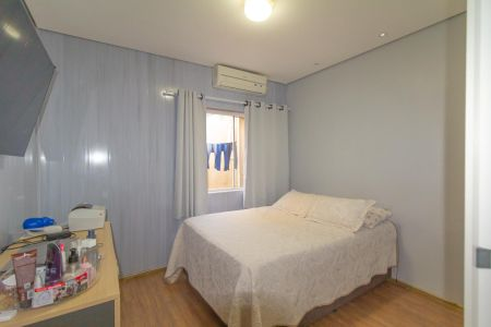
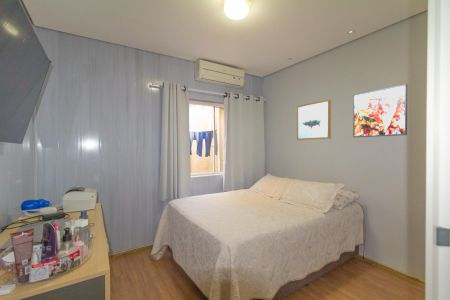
+ wall art (312, 121)
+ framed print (377, 113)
